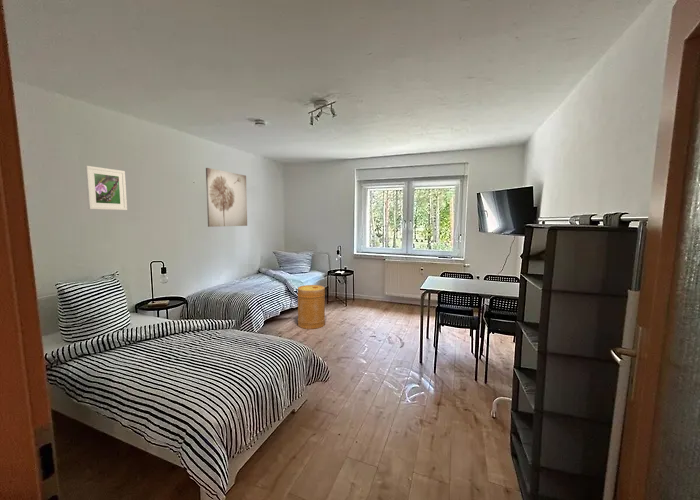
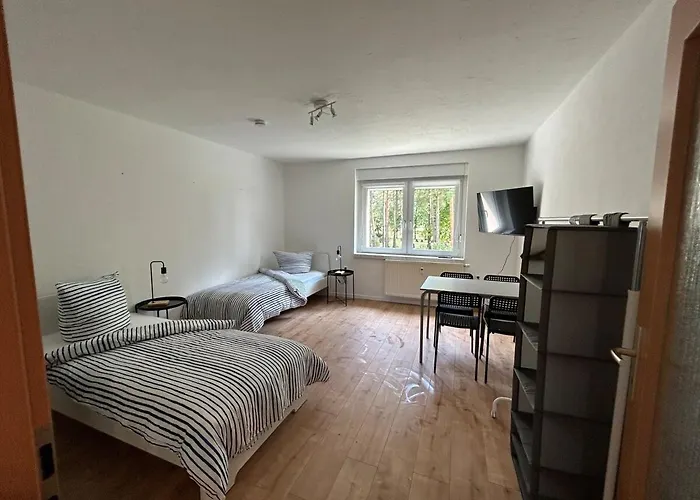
- basket (311, 306)
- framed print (107, 189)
- wall art (228, 199)
